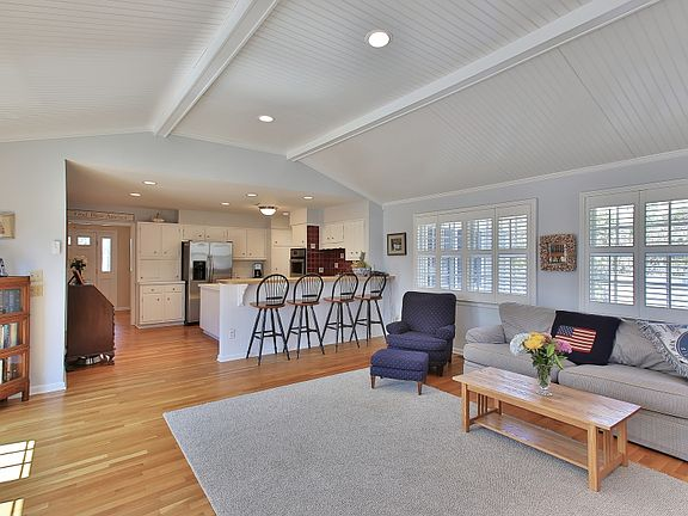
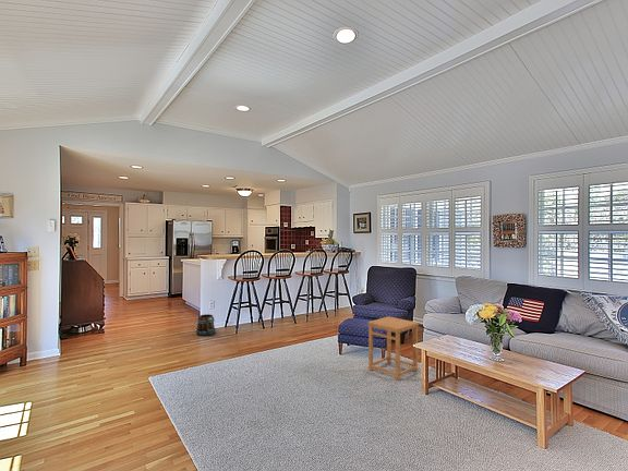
+ side table (390, 346)
+ bucket (207, 325)
